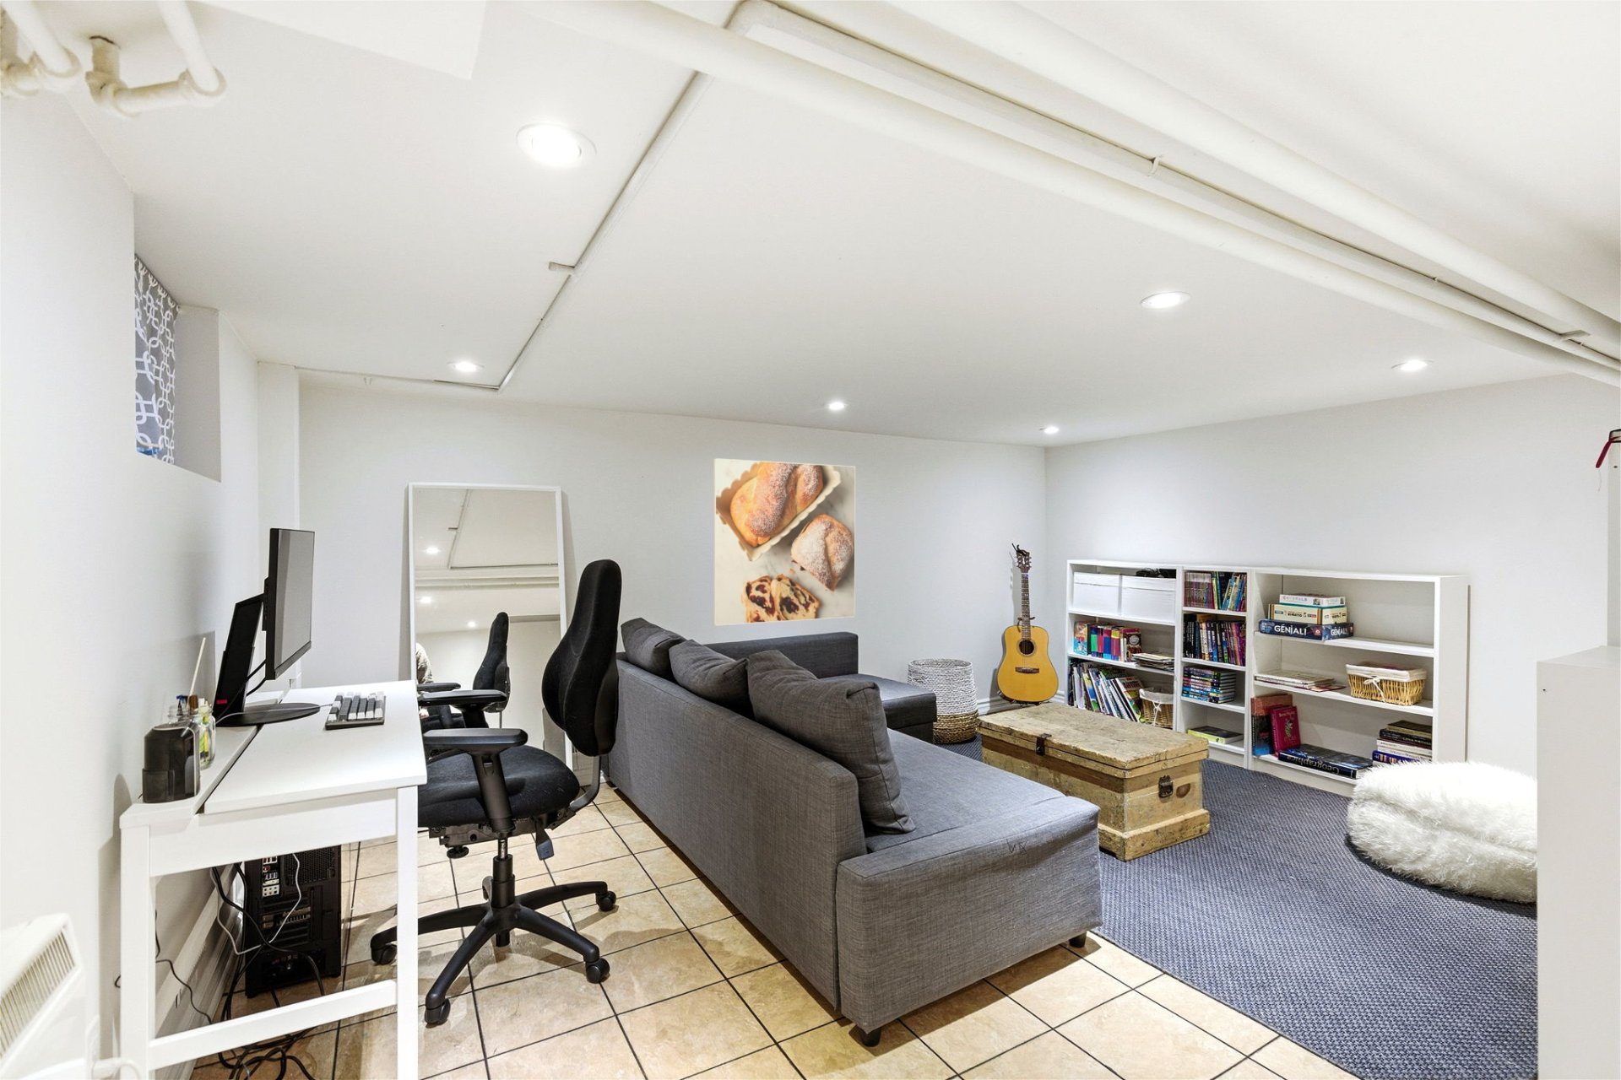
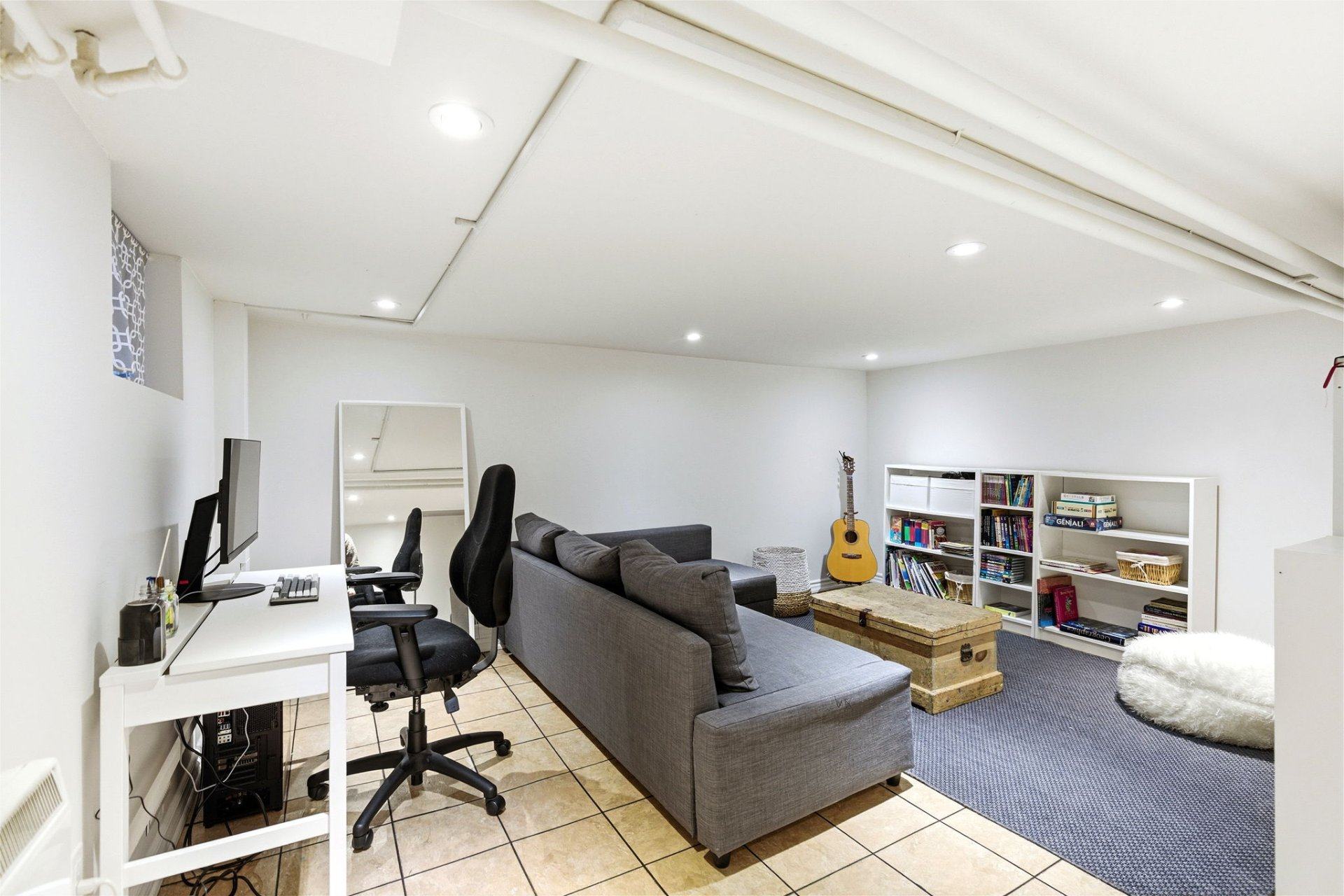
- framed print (788, 541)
